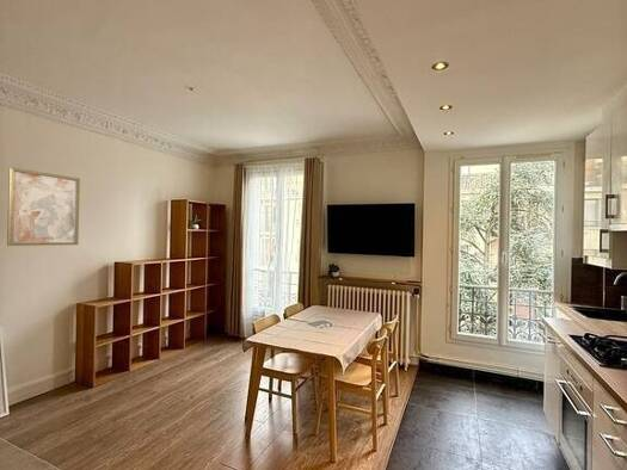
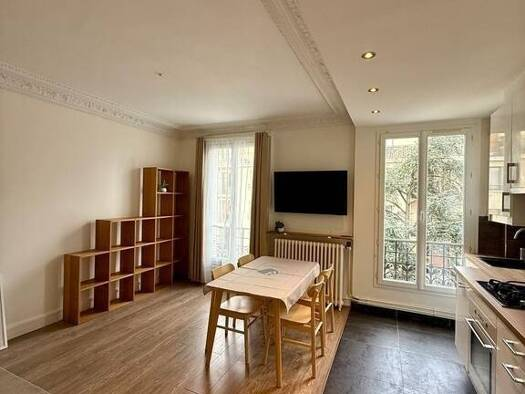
- wall art (47, 209)
